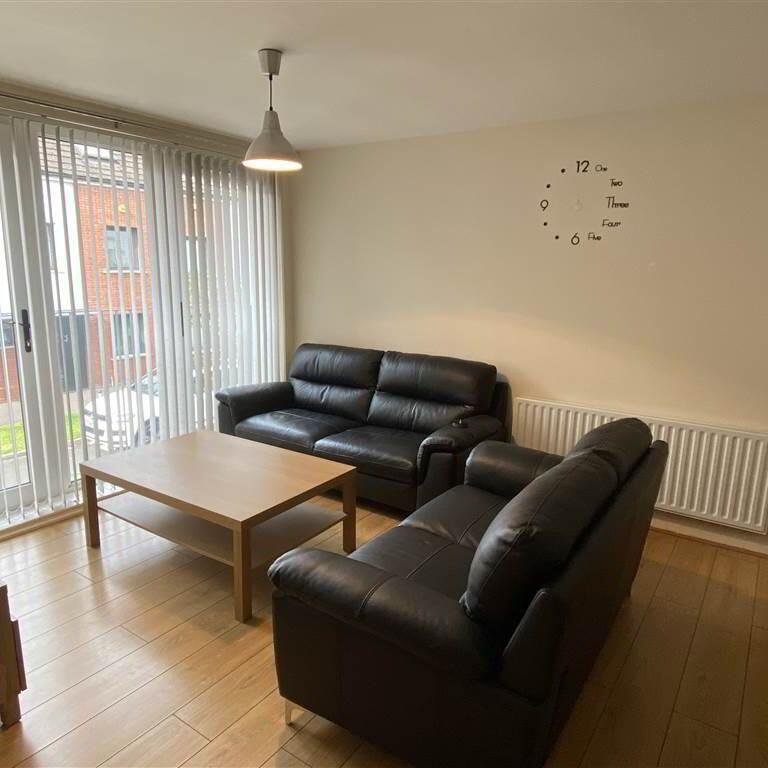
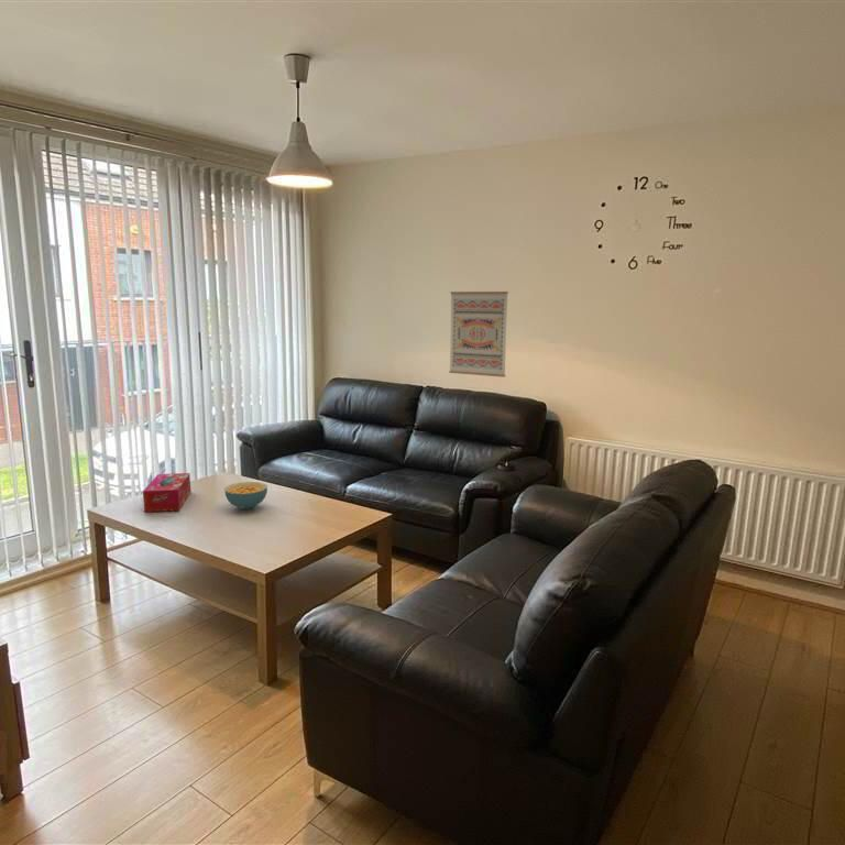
+ wall art (478, 333)
+ tissue box (167, 491)
+ cereal bowl (246, 497)
